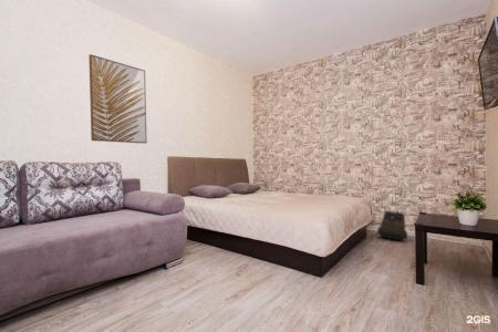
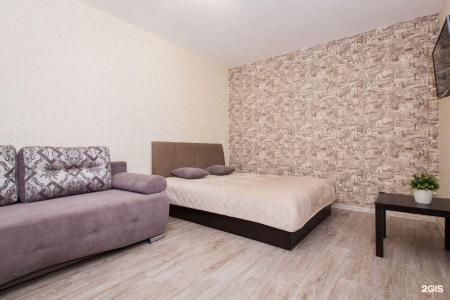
- backpack (393, 224)
- wall art (120, 102)
